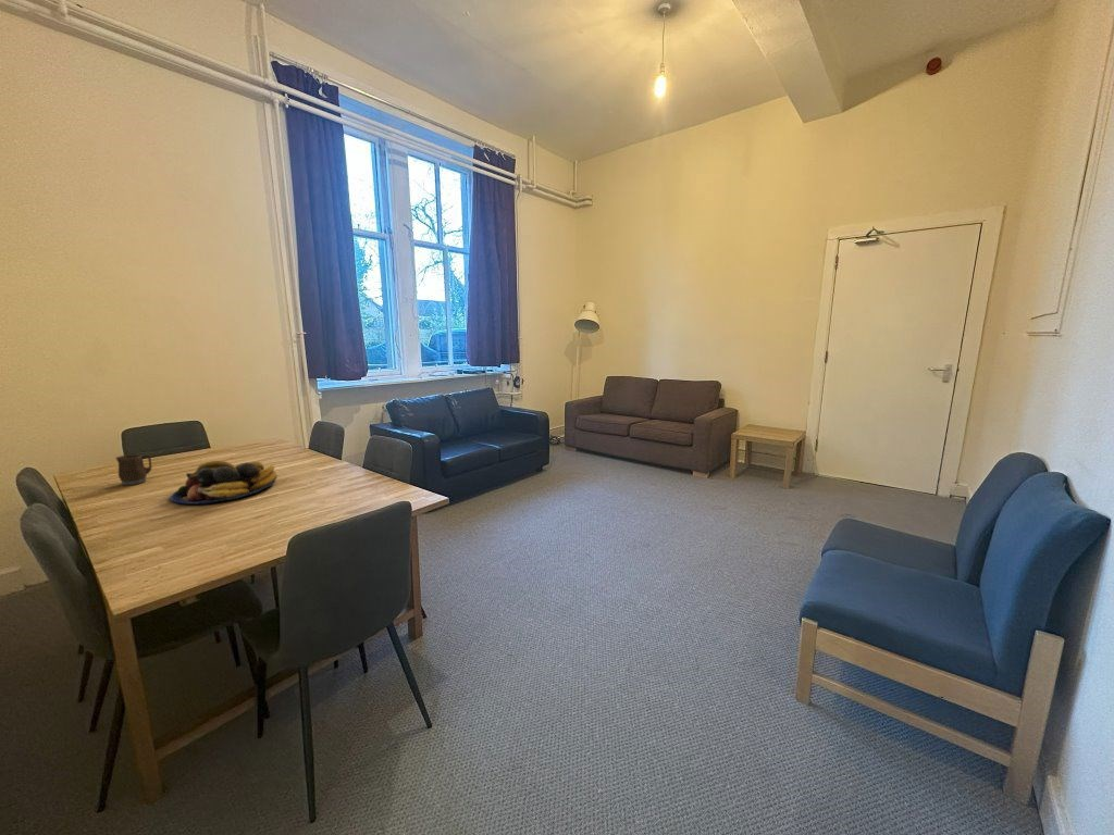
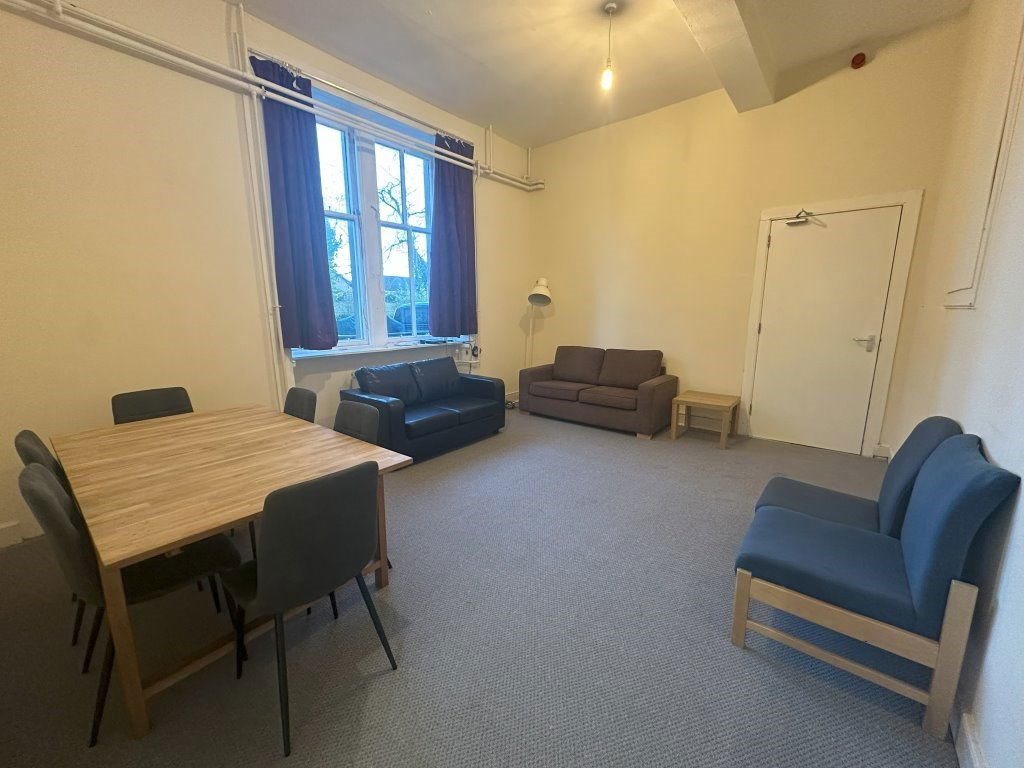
- fruit bowl (223, 474)
- mug (135, 469)
